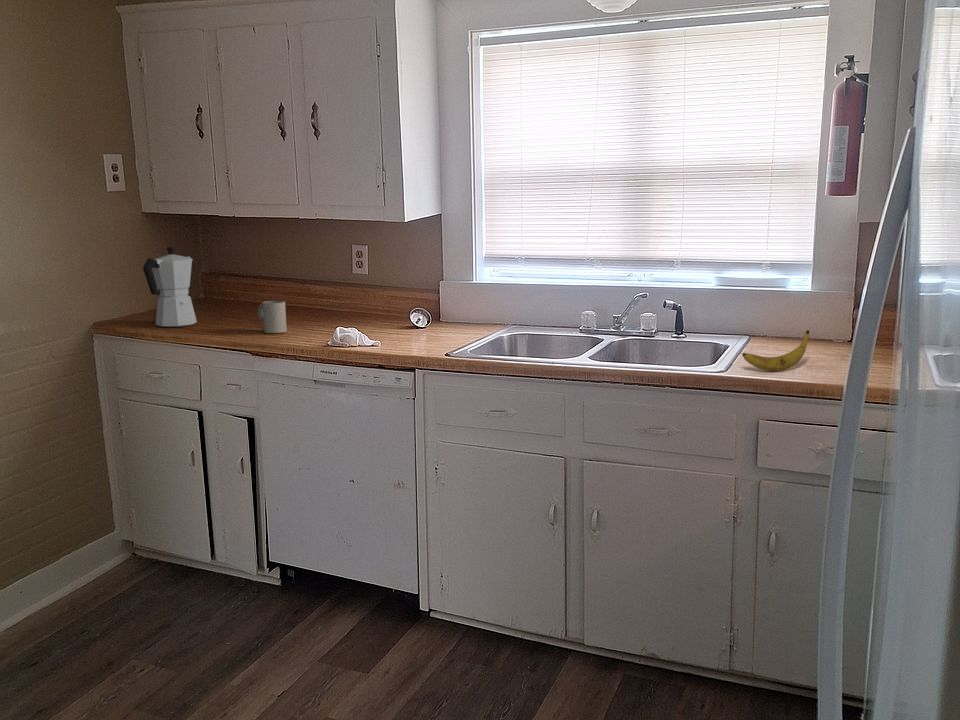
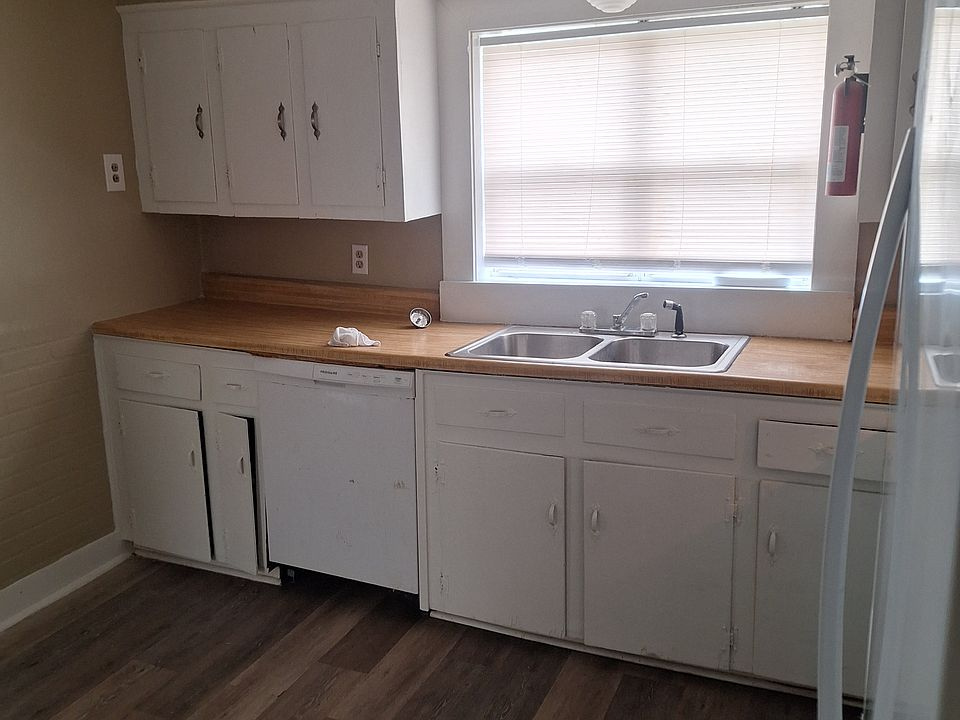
- mug (270, 316)
- moka pot (170, 286)
- banana (775, 357)
